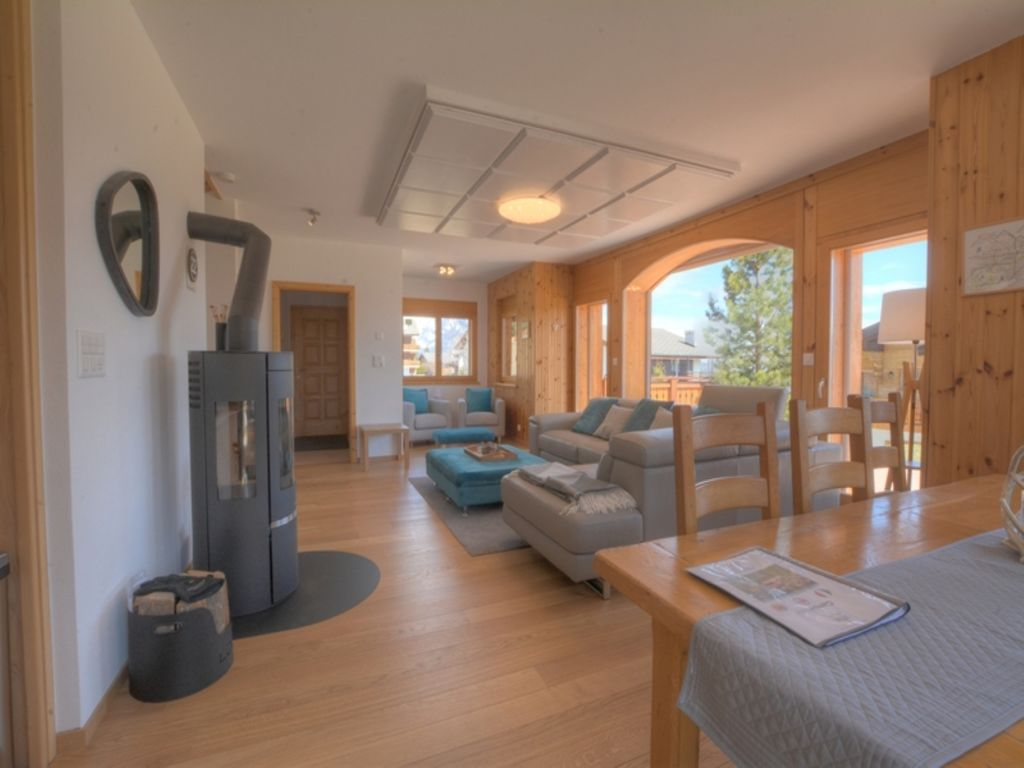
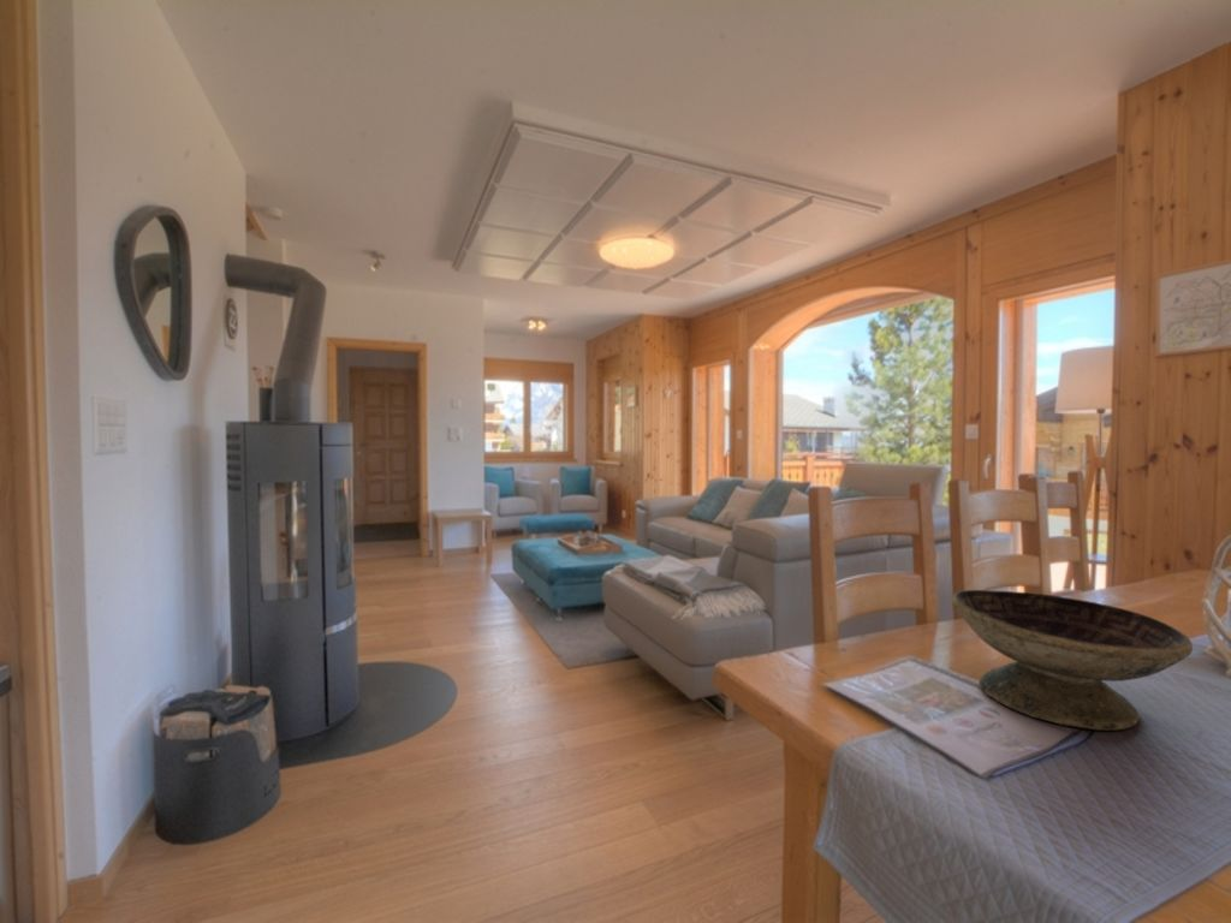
+ decorative bowl (1058, 653)
